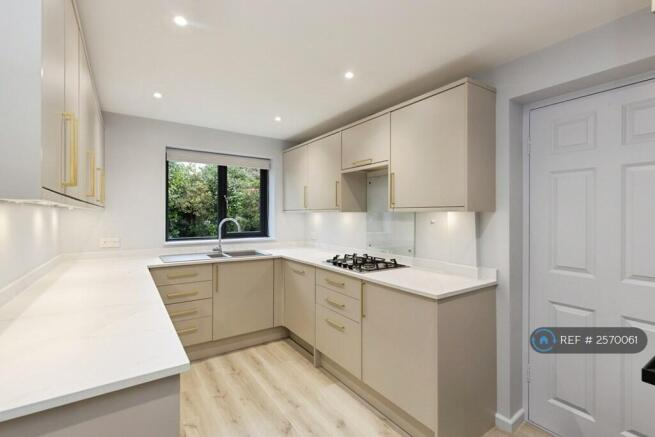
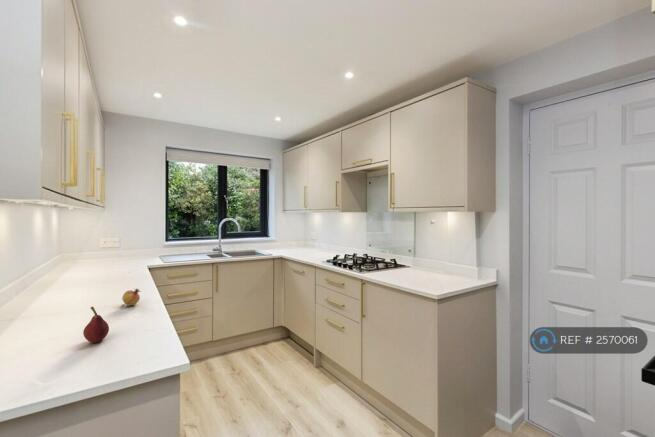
+ fruit (96, 323)
+ fruit (131, 296)
